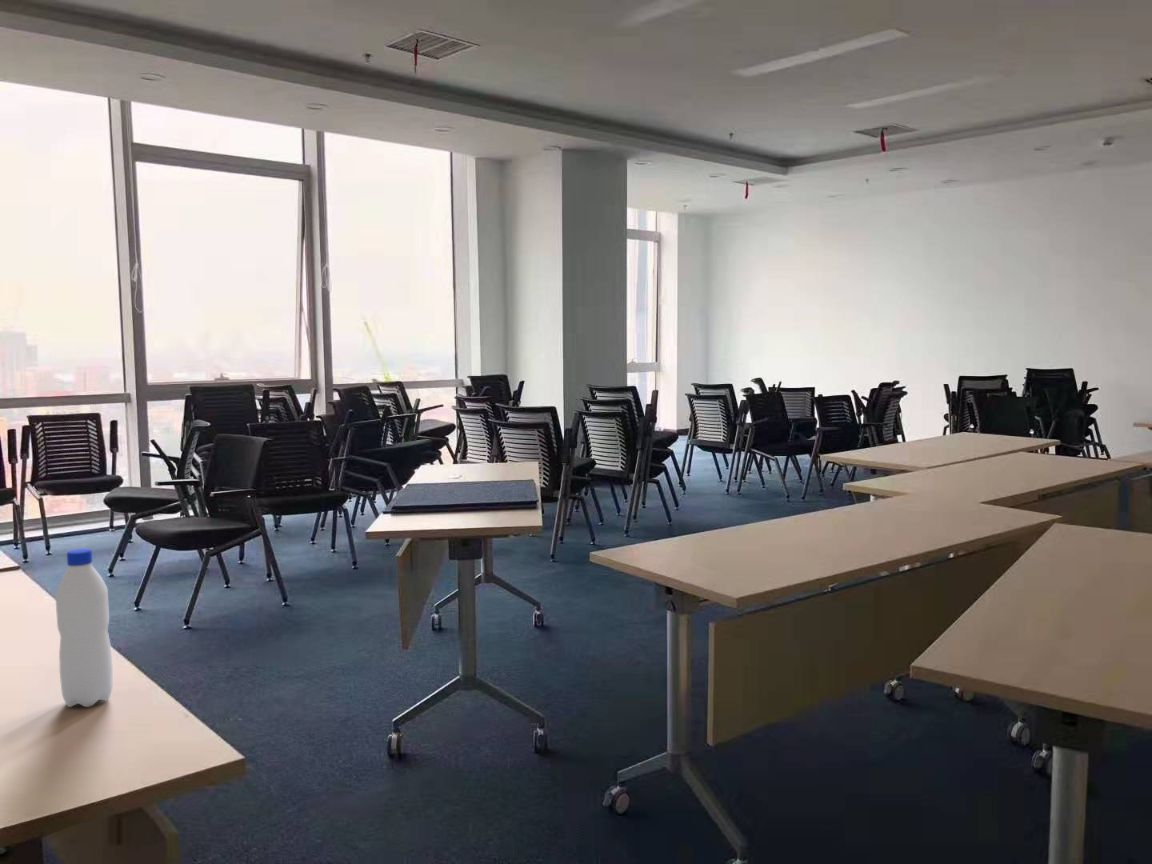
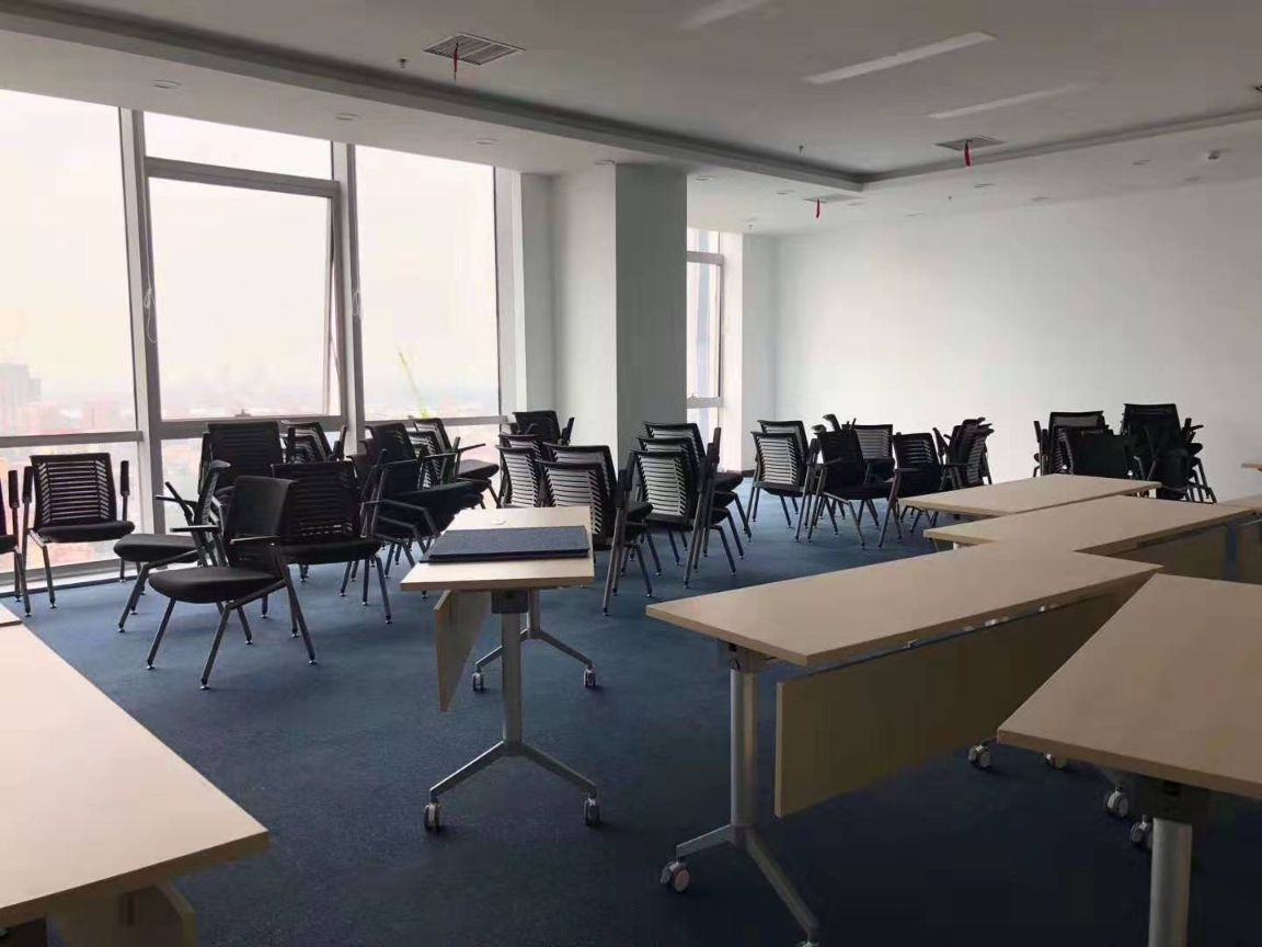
- water bottle (83, 626)
